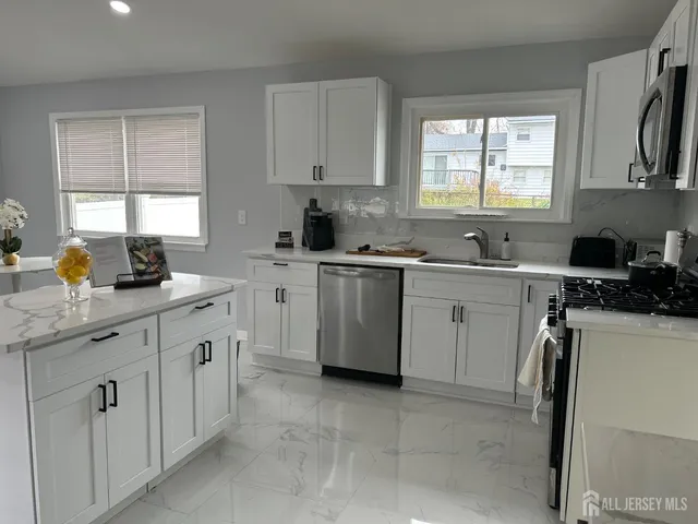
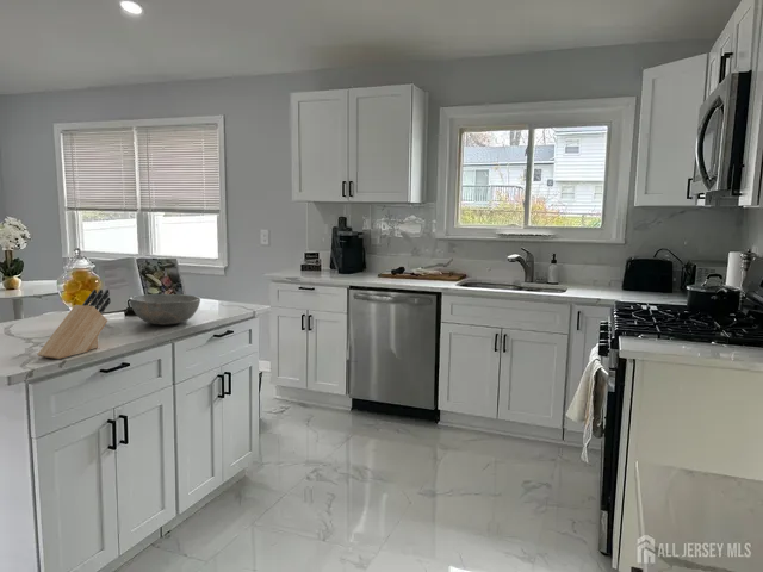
+ bowl (166, 310)
+ knife block (77, 321)
